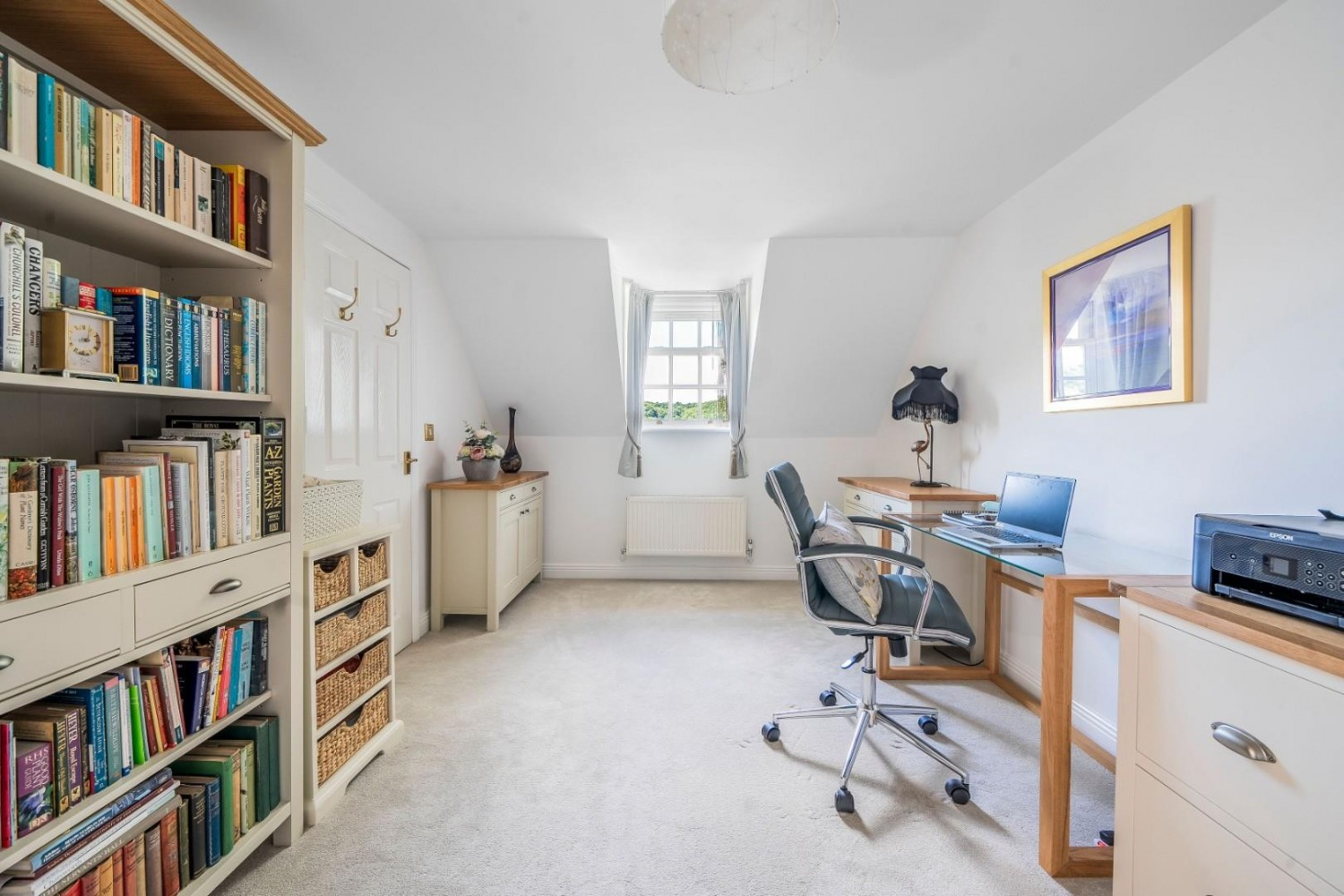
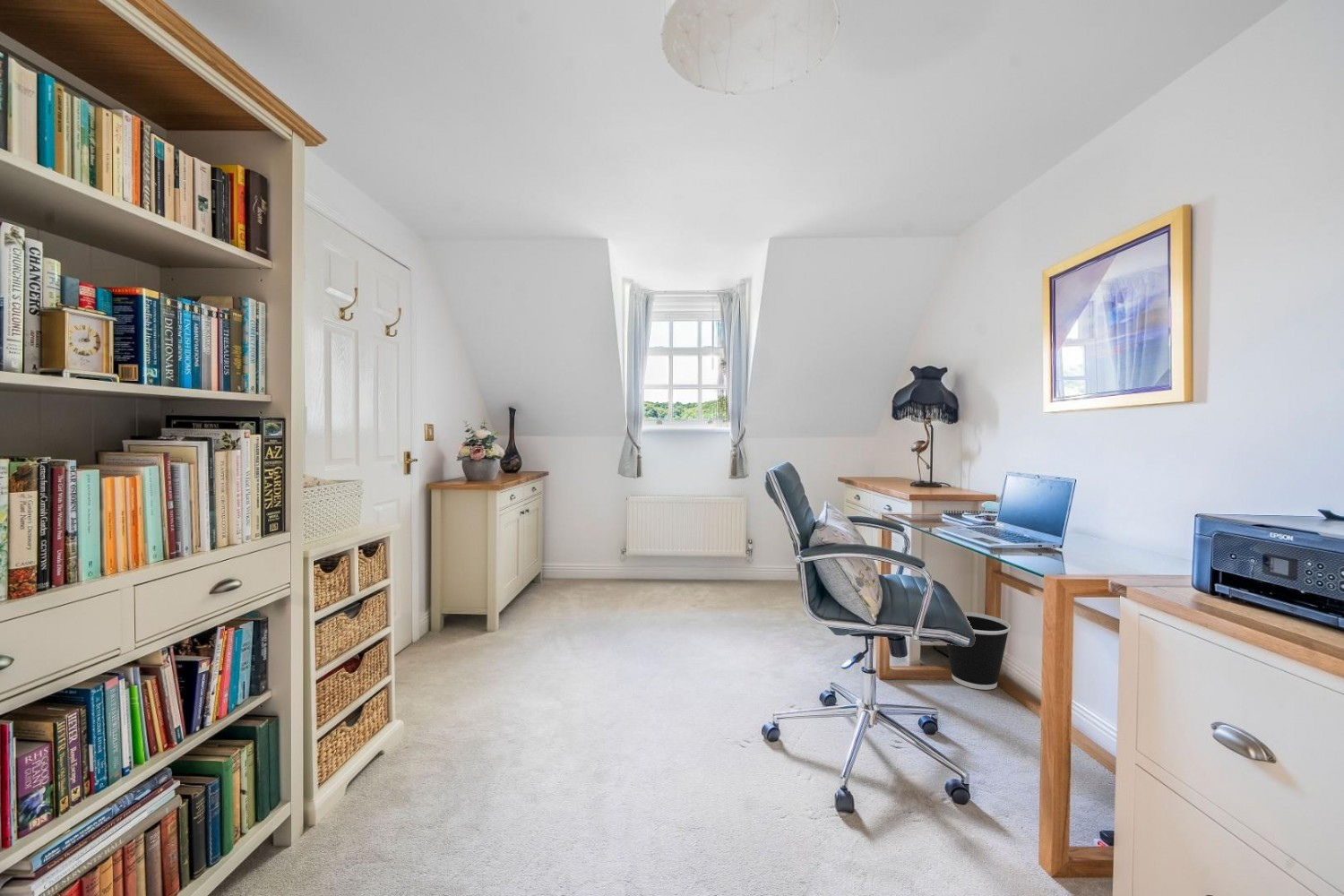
+ wastebasket (974, 650)
